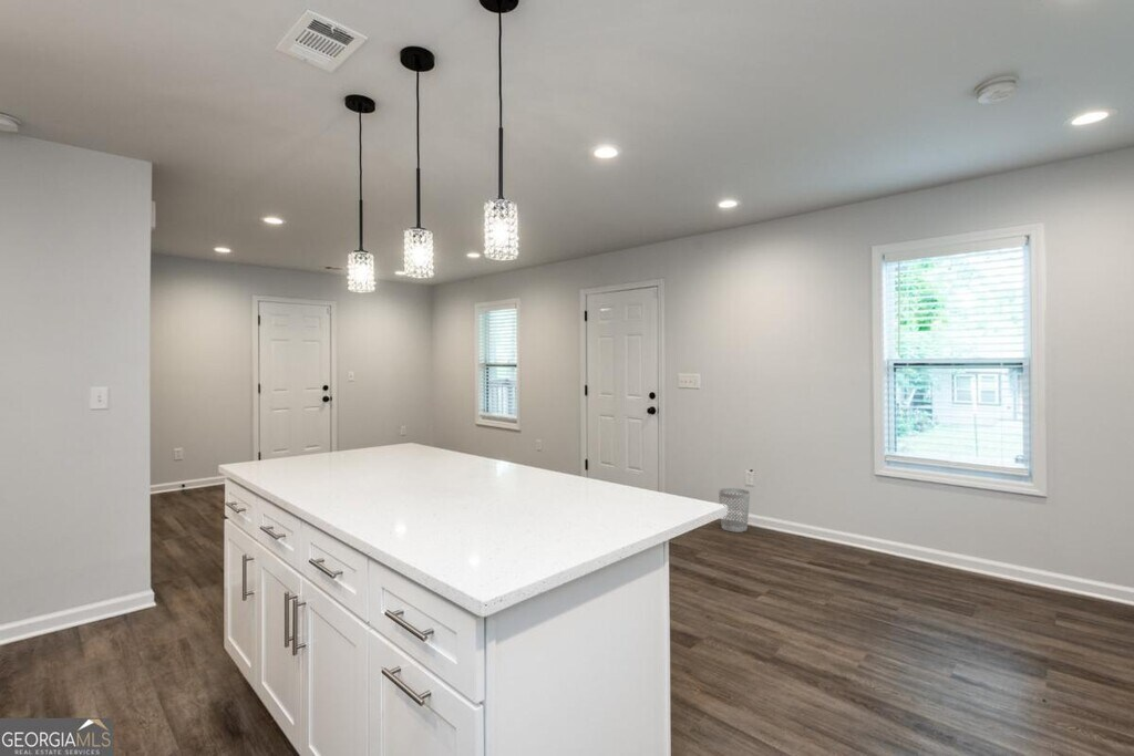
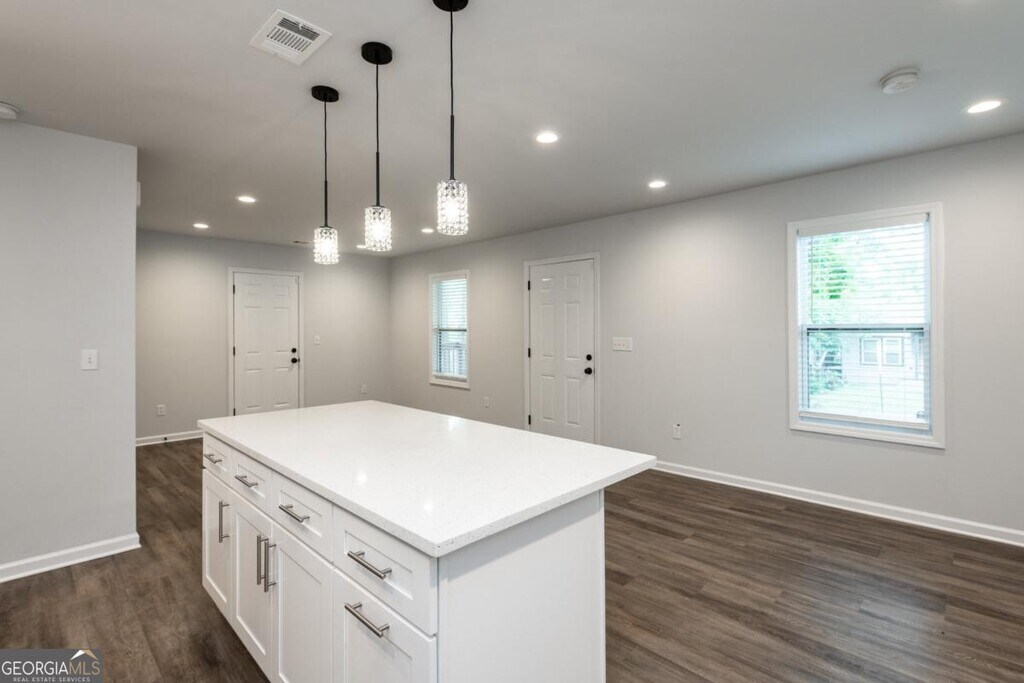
- wastebasket (733, 509)
